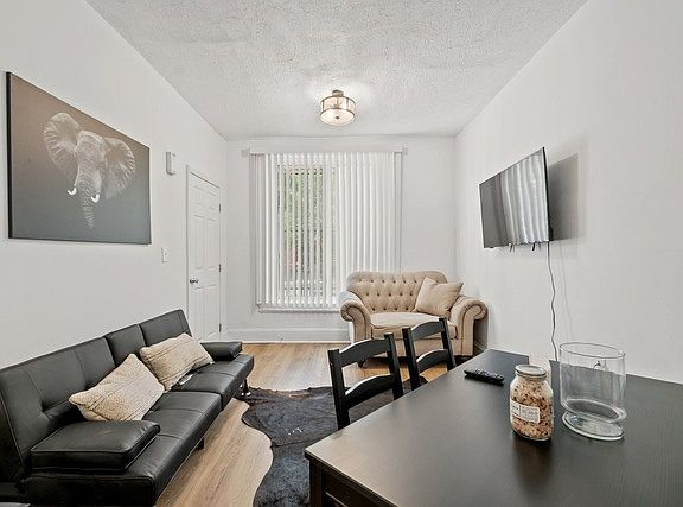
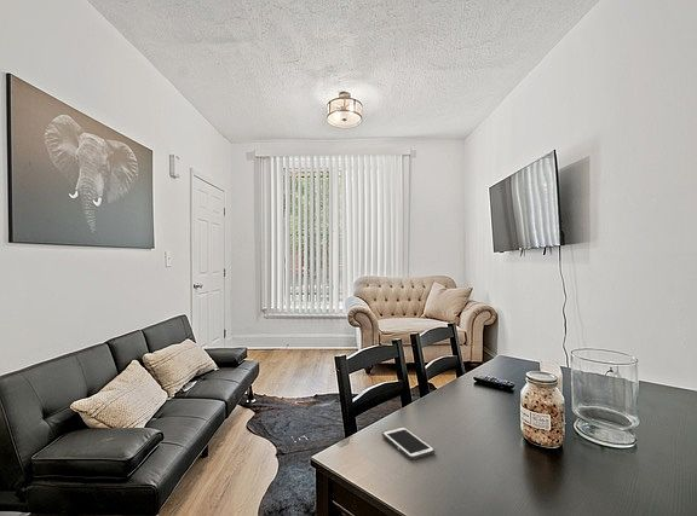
+ cell phone (407, 441)
